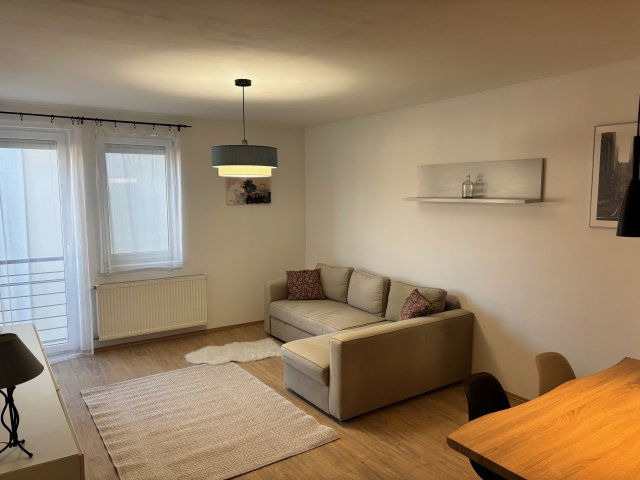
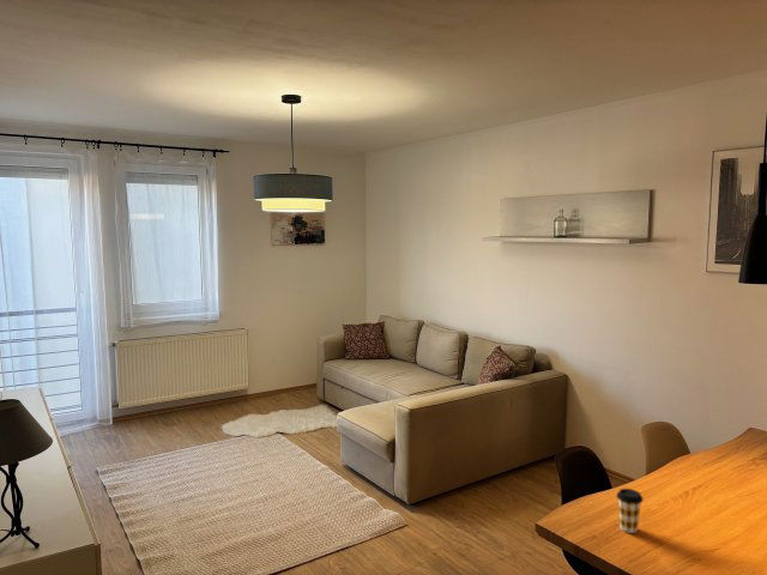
+ coffee cup (629, 510)
